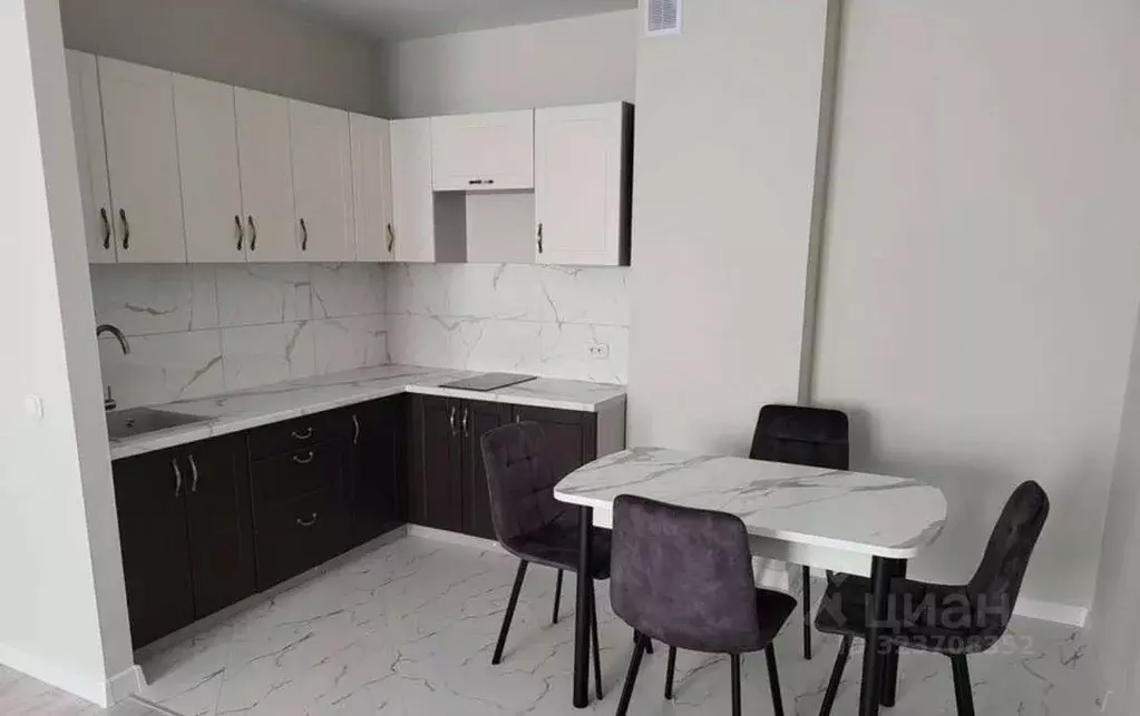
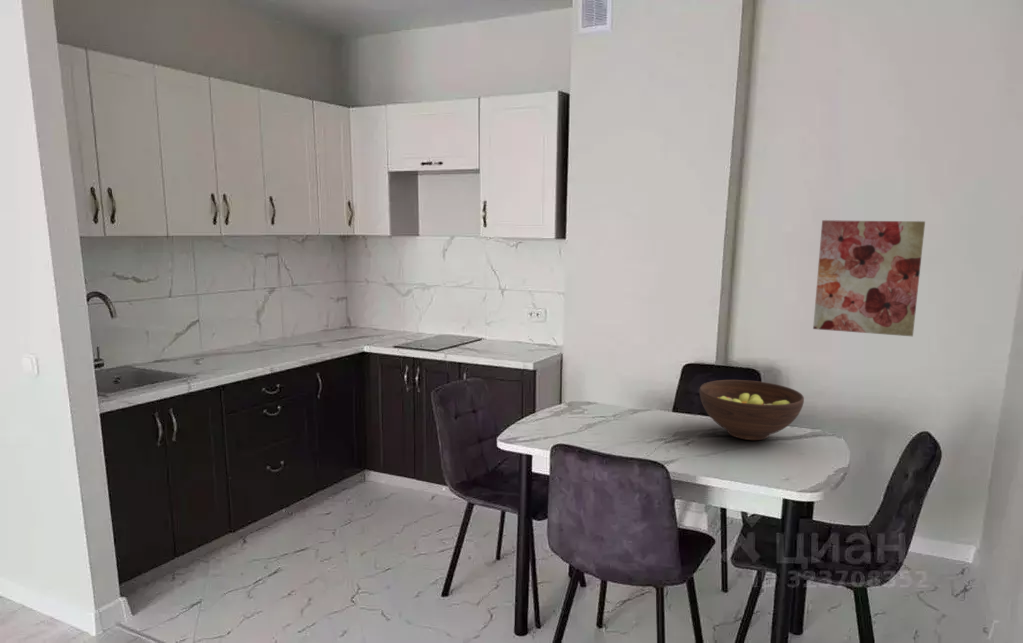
+ wall art (866, 277)
+ fruit bowl (749, 413)
